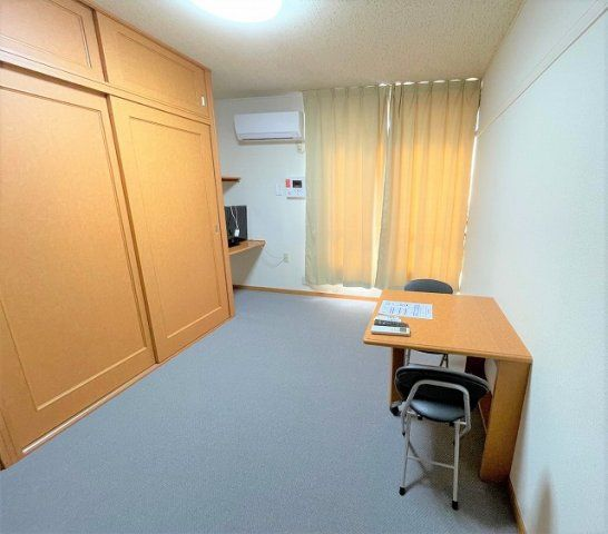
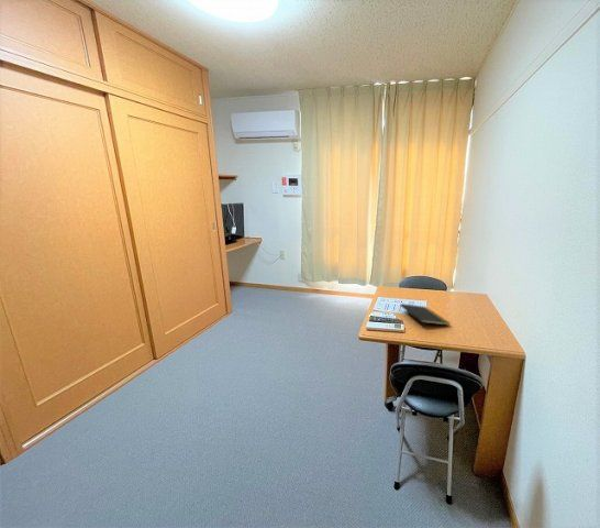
+ notepad (423, 314)
